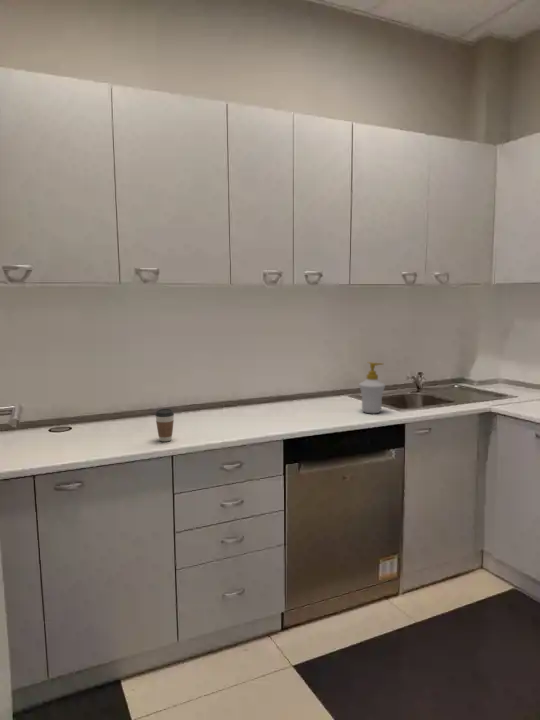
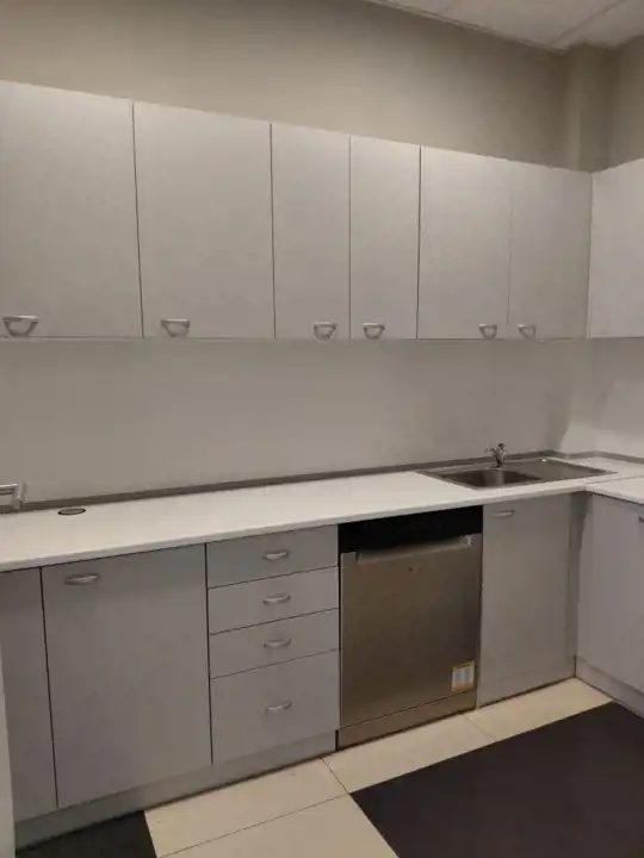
- soap bottle (372, 387)
- coffee cup (165, 425)
